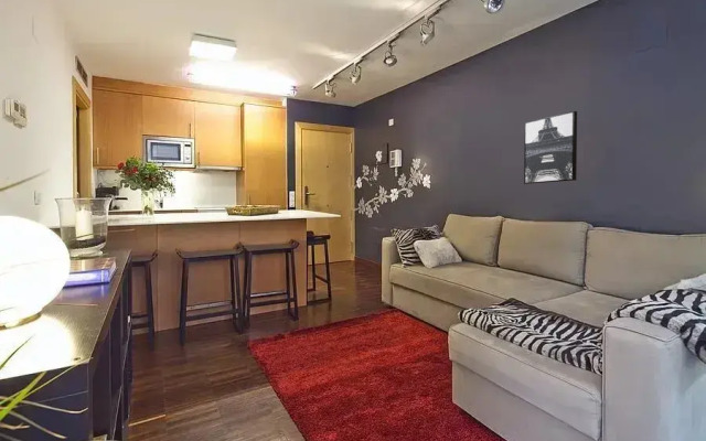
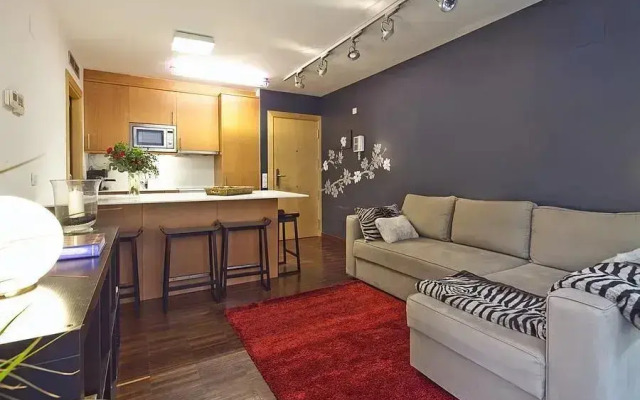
- wall art (548, 150)
